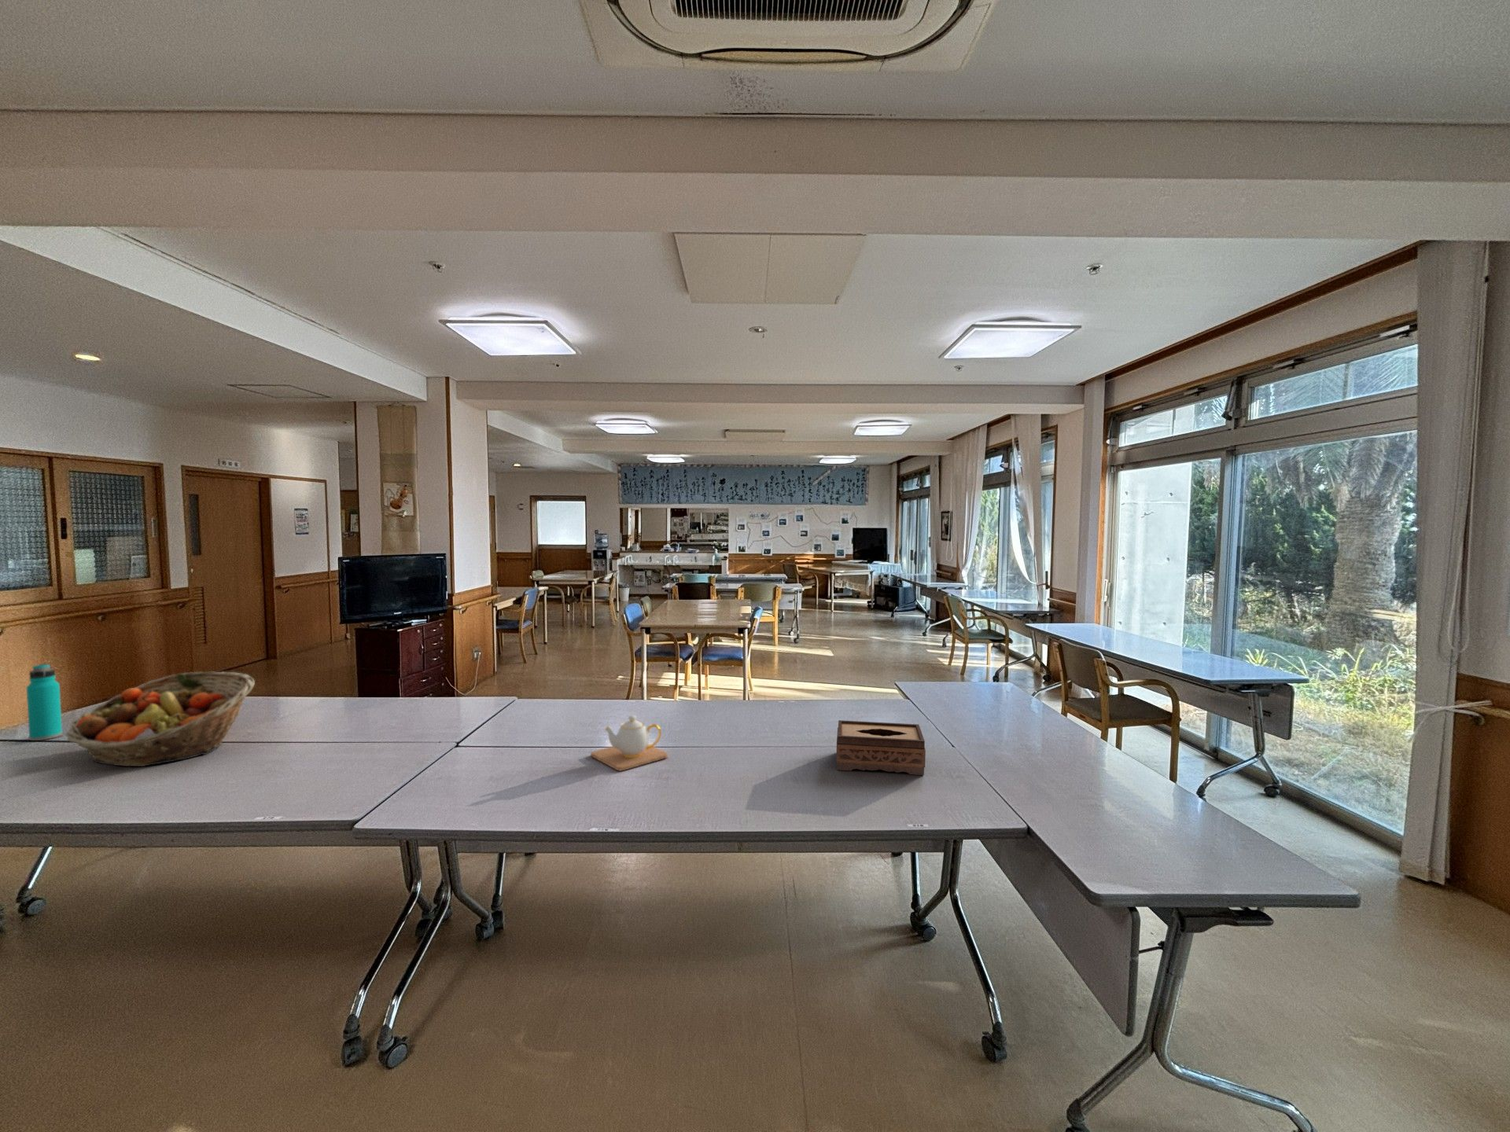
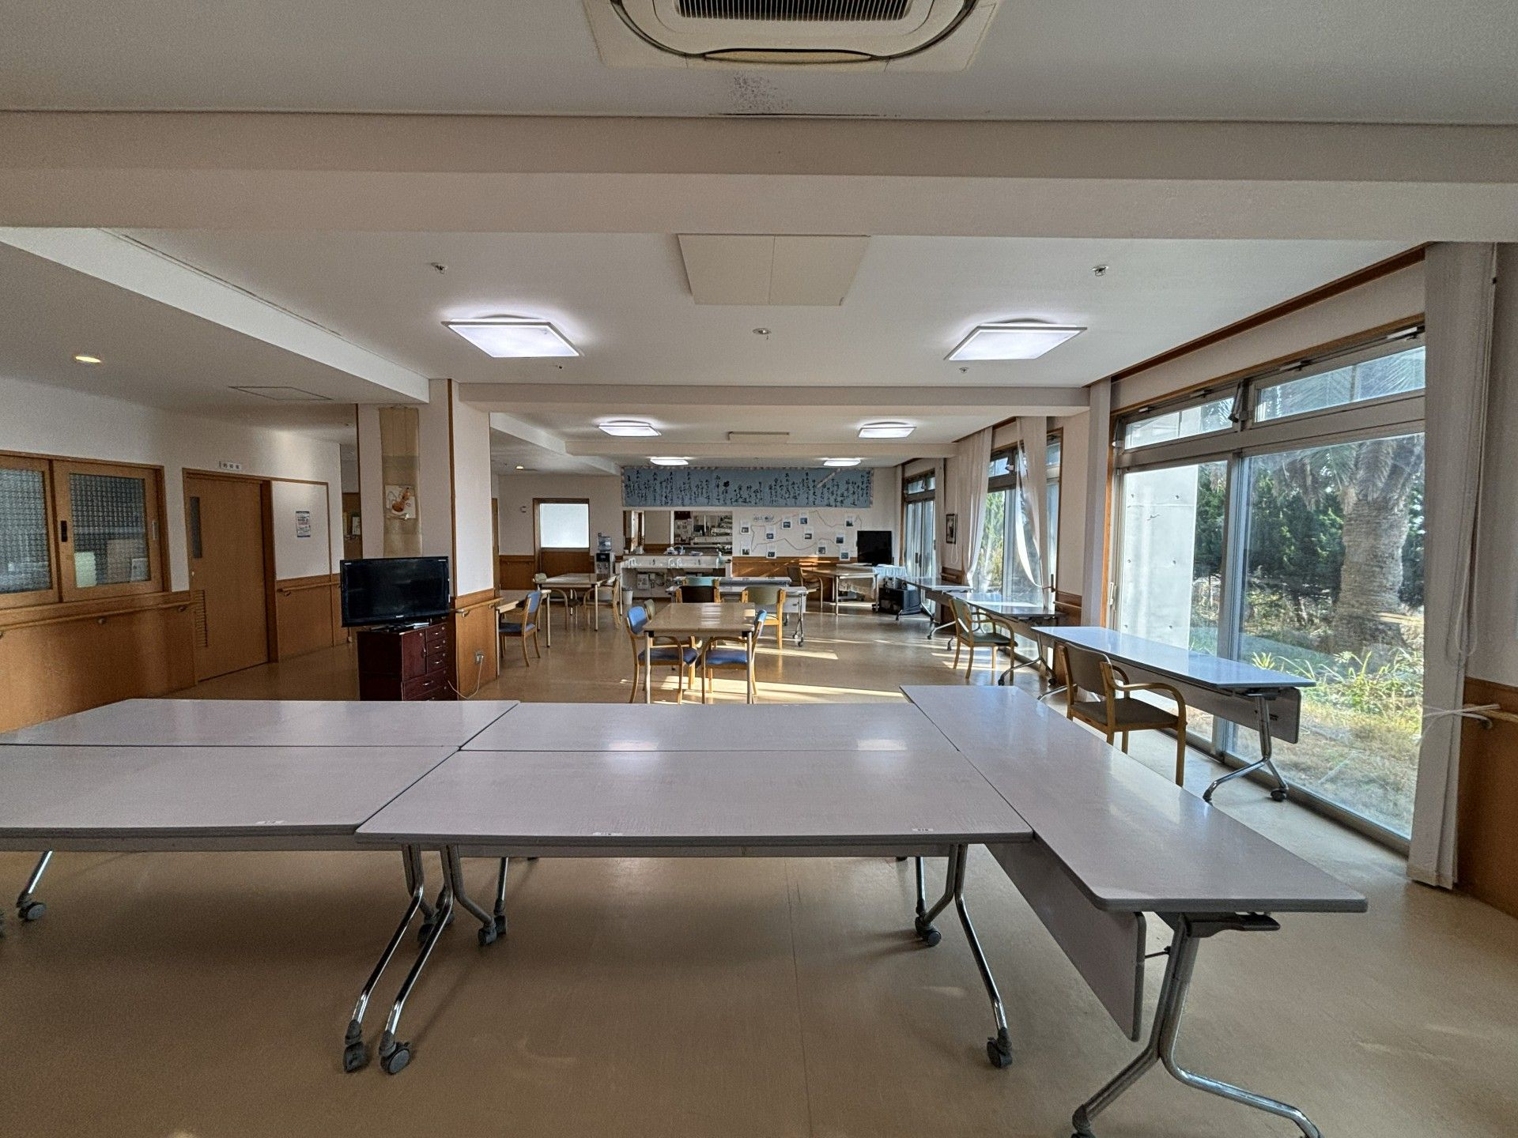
- fruit basket (166, 716)
- teapot (629, 735)
- water bottle (43, 700)
- tissue box (879, 746)
